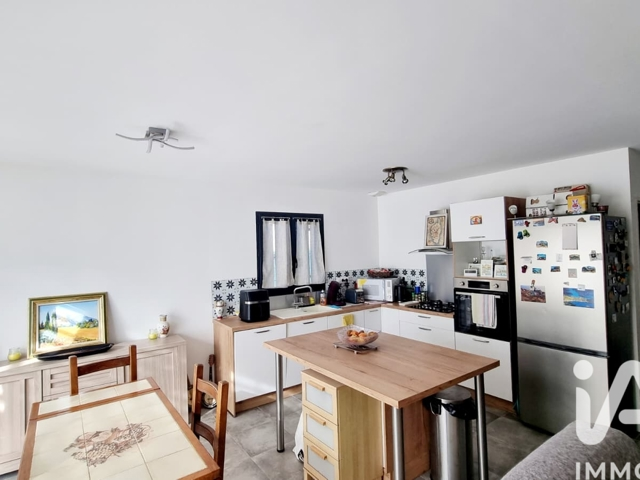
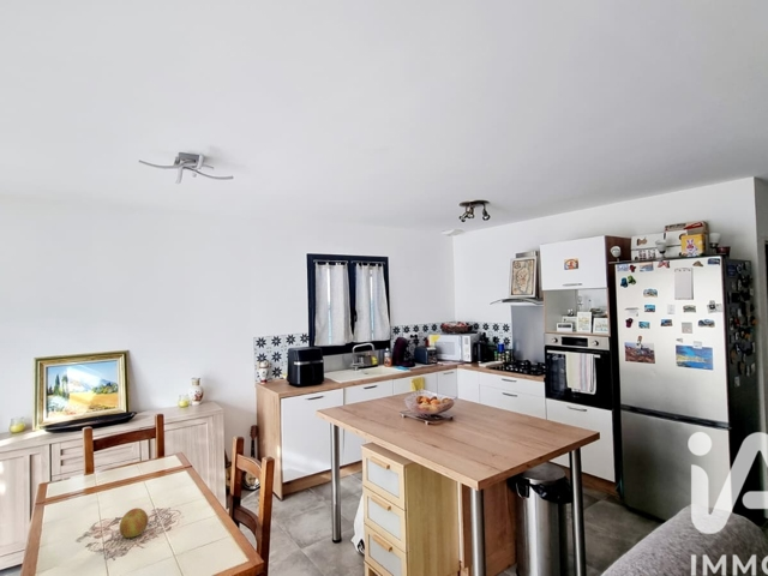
+ apple (133, 522)
